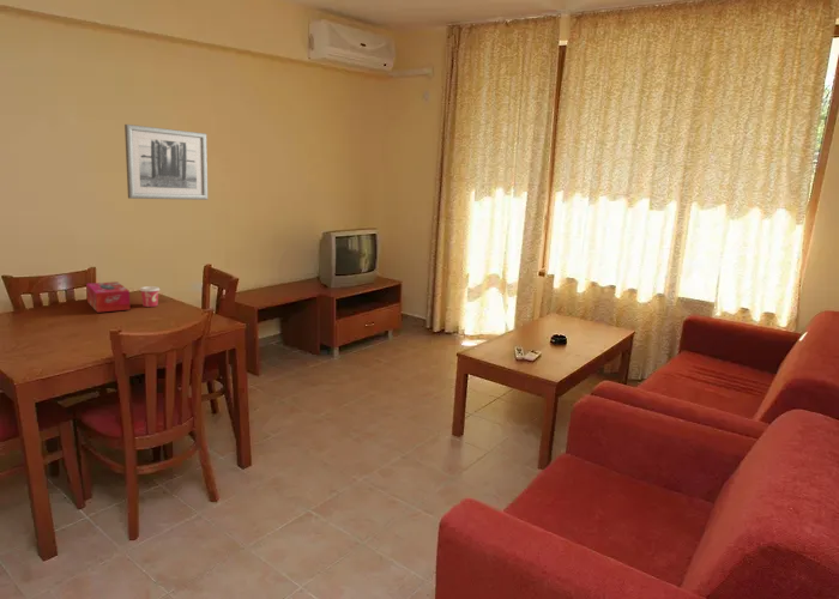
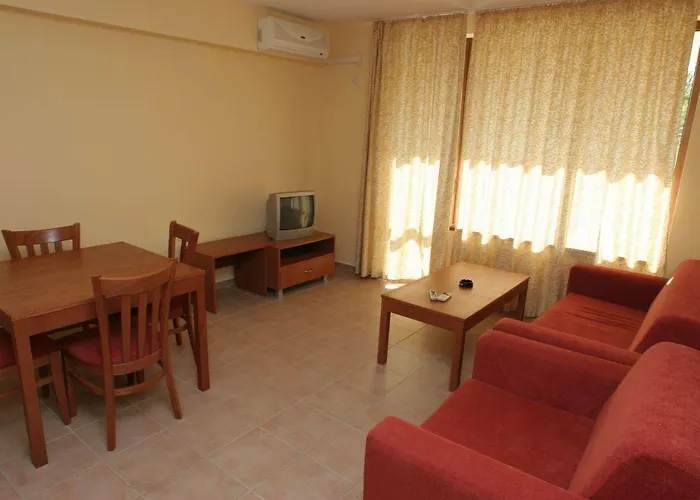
- wall art (169, 164)
- cup (150, 296)
- tissue box (108, 296)
